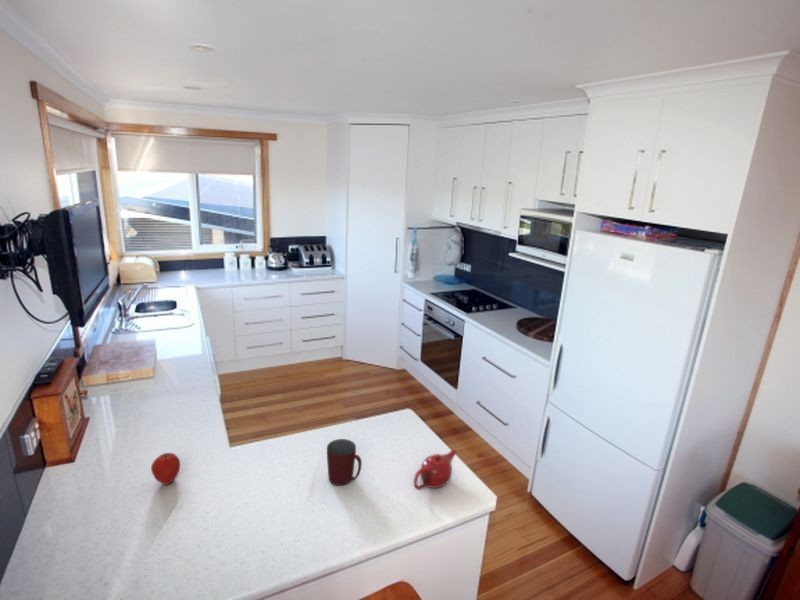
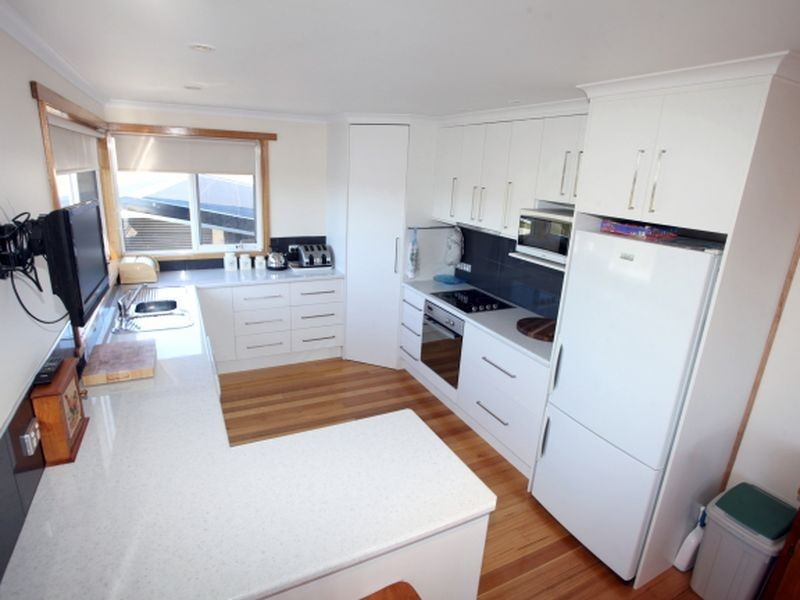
- teapot (435, 469)
- mug (344, 464)
- fruit (166, 467)
